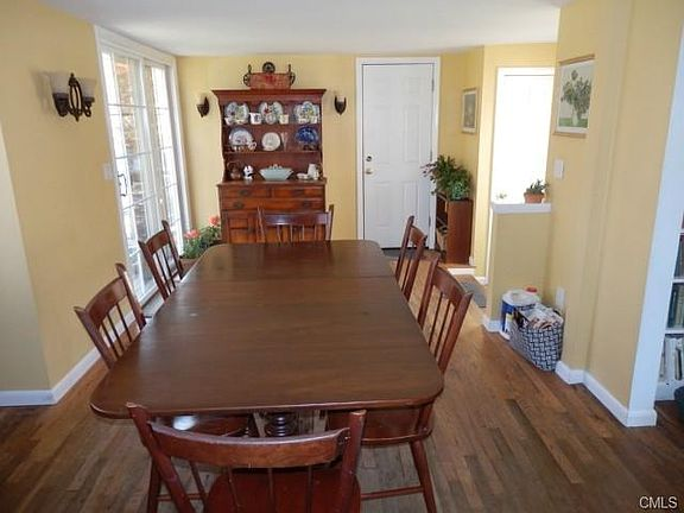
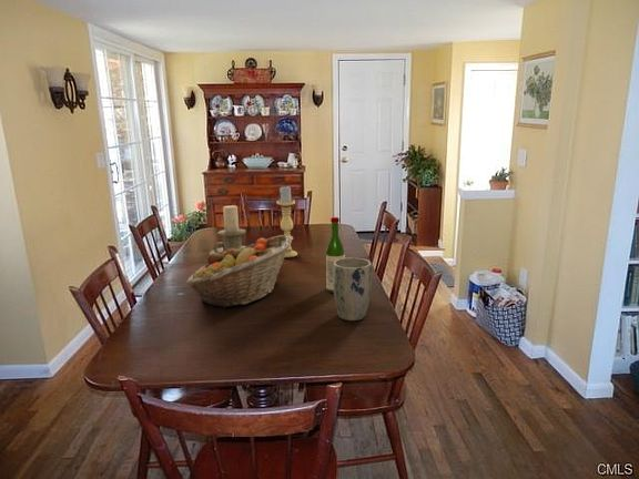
+ fruit basket (242, 266)
+ candle holder (232, 231)
+ candle holder (286, 221)
+ wine bottle (335, 254)
+ plant pot (352, 289)
